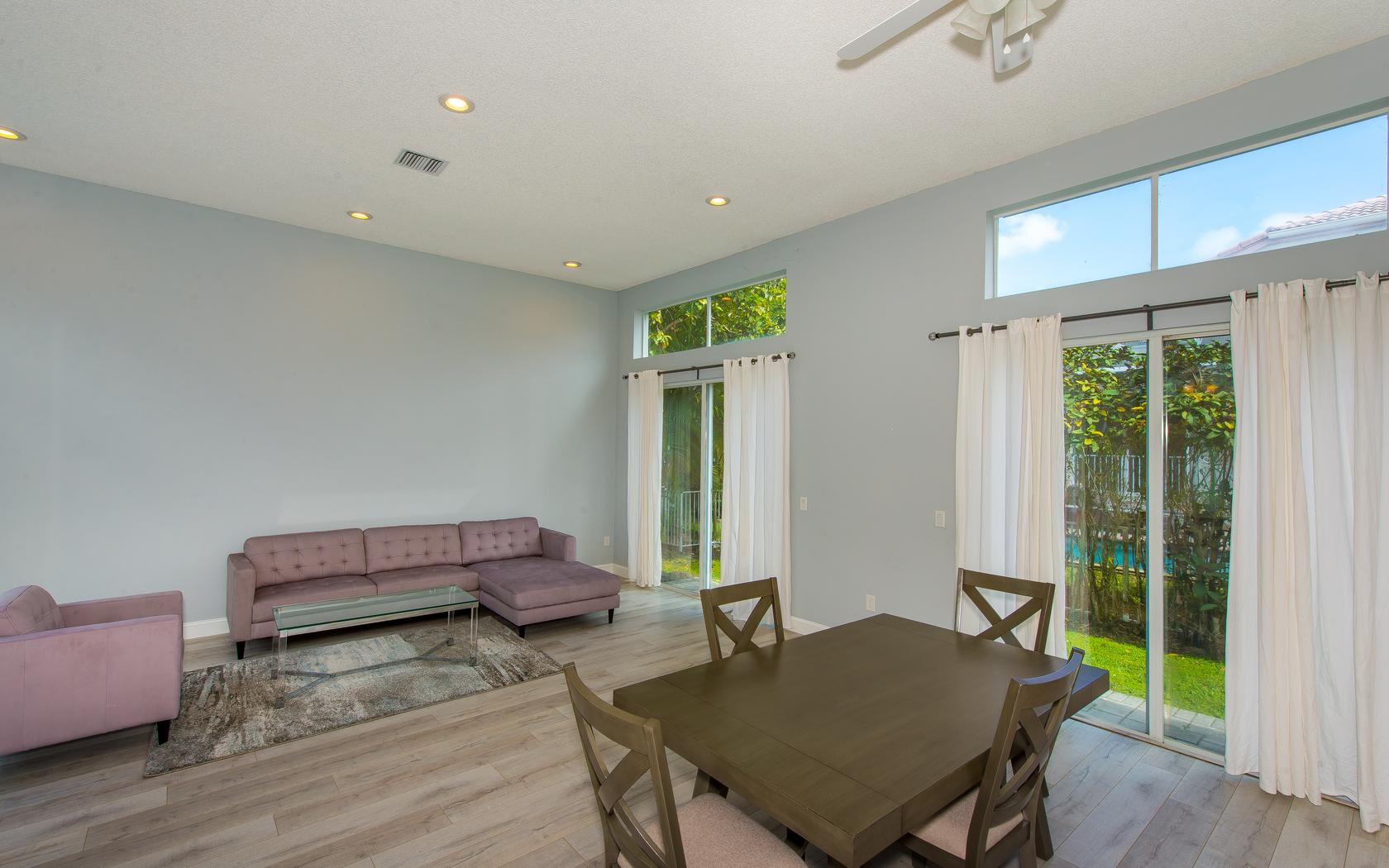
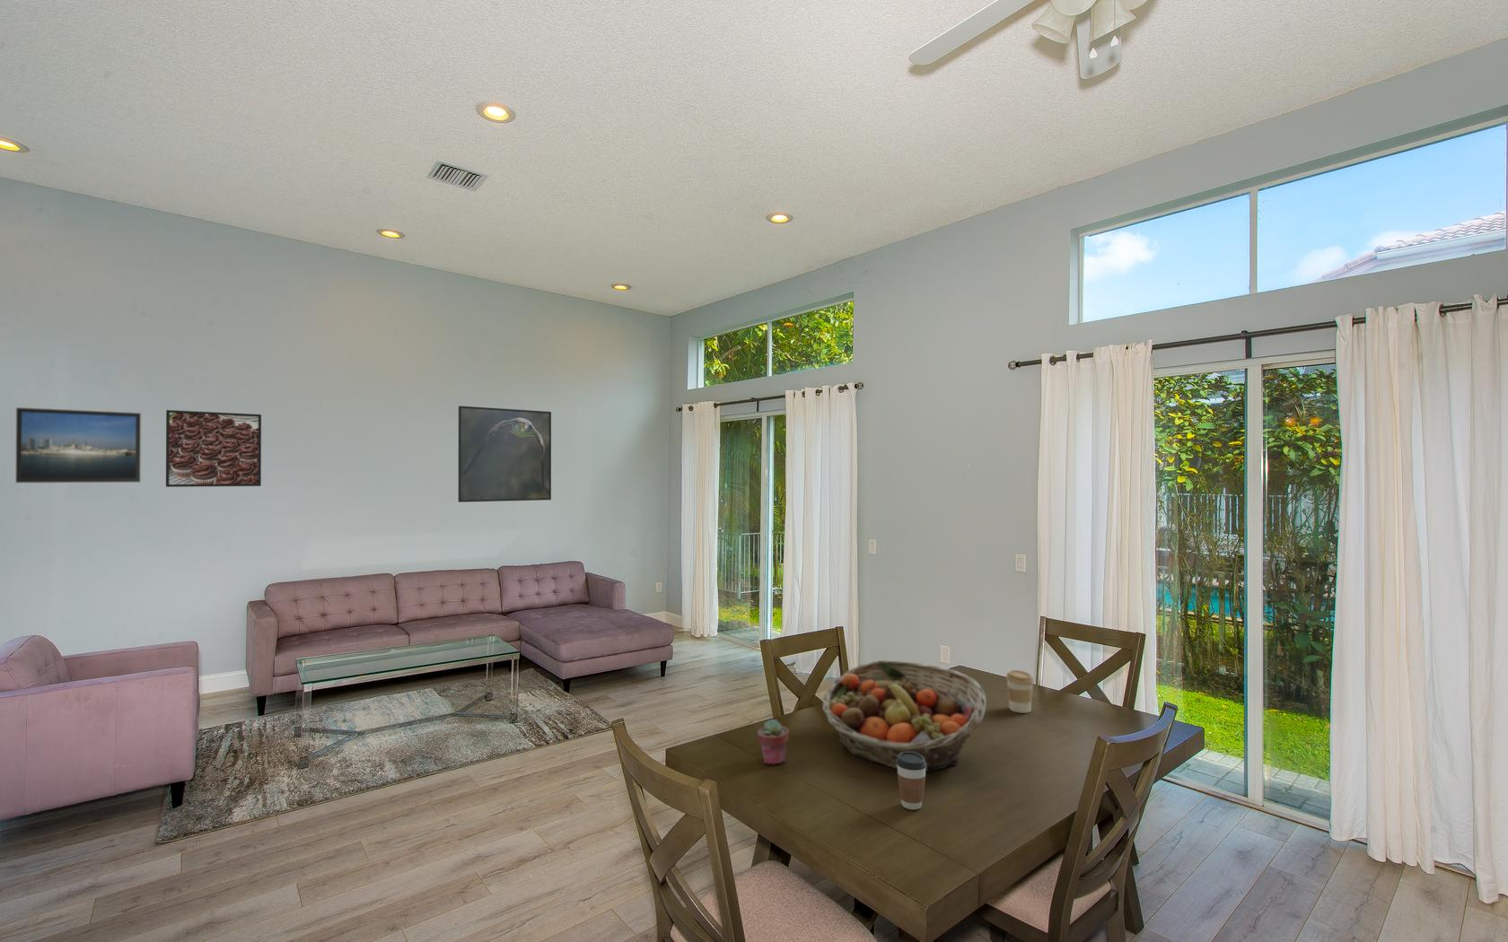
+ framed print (80, 446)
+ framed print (215, 448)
+ potted succulent (773, 739)
+ coffee cup (1019, 691)
+ fruit basket (901, 712)
+ coffee cup (911, 780)
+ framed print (506, 455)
